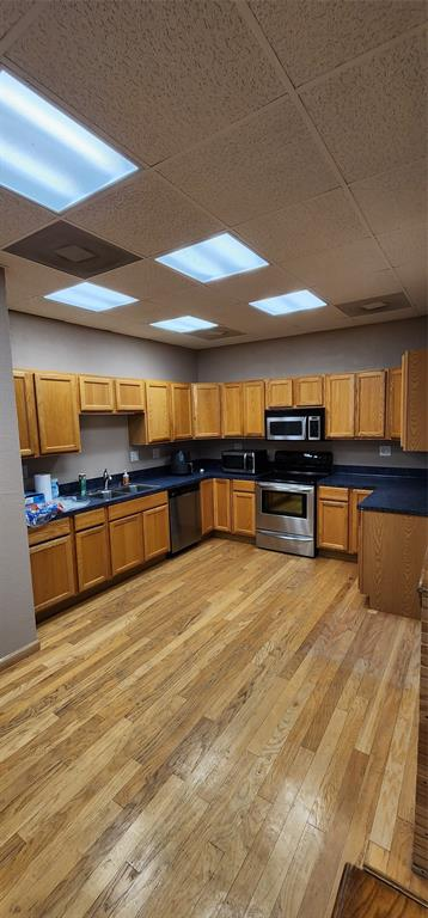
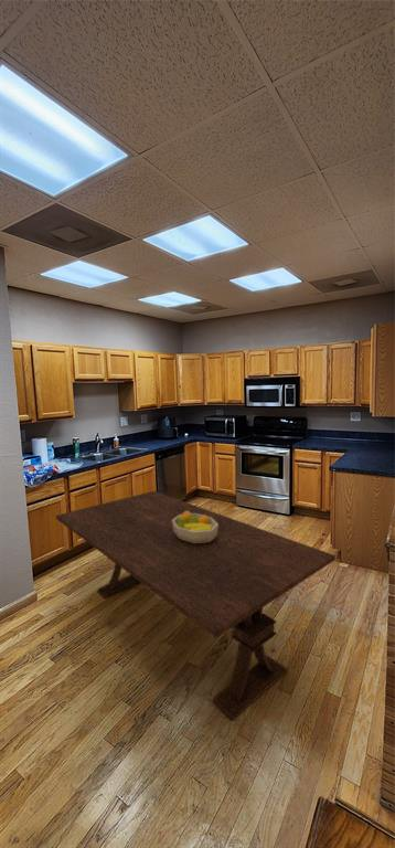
+ fruit bowl (194, 526)
+ dining table (173, 579)
